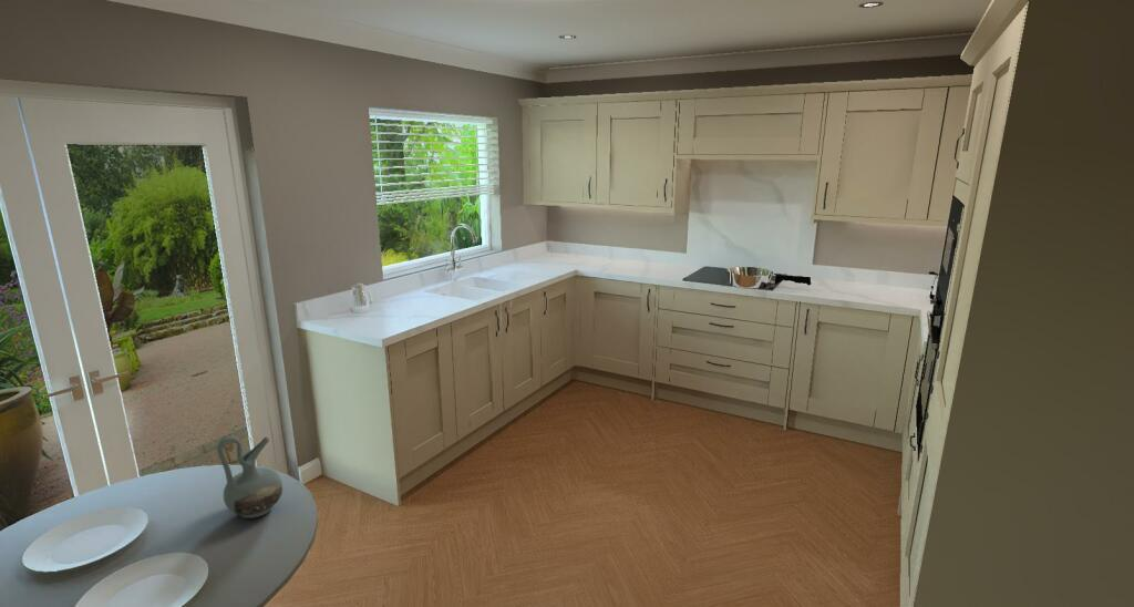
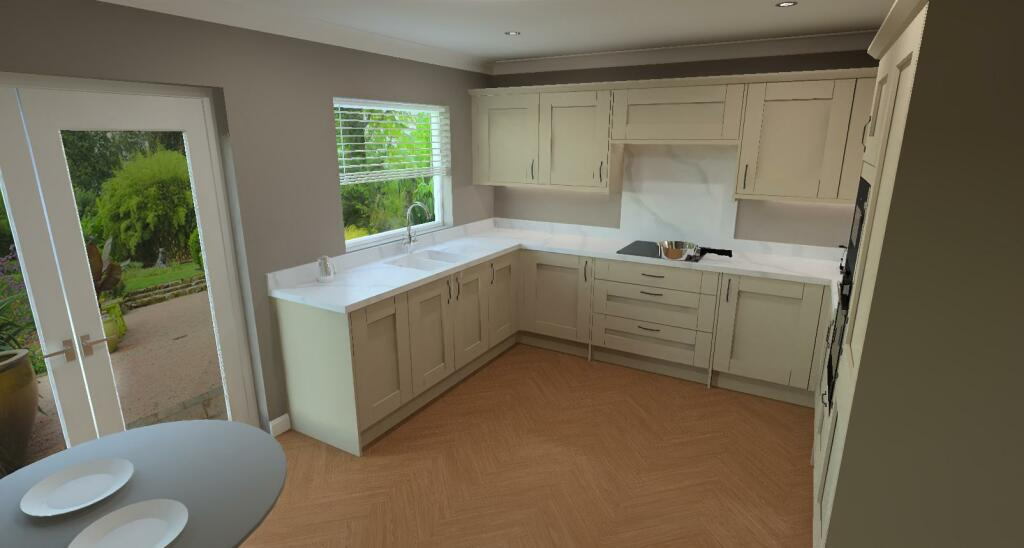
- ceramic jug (250, 471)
